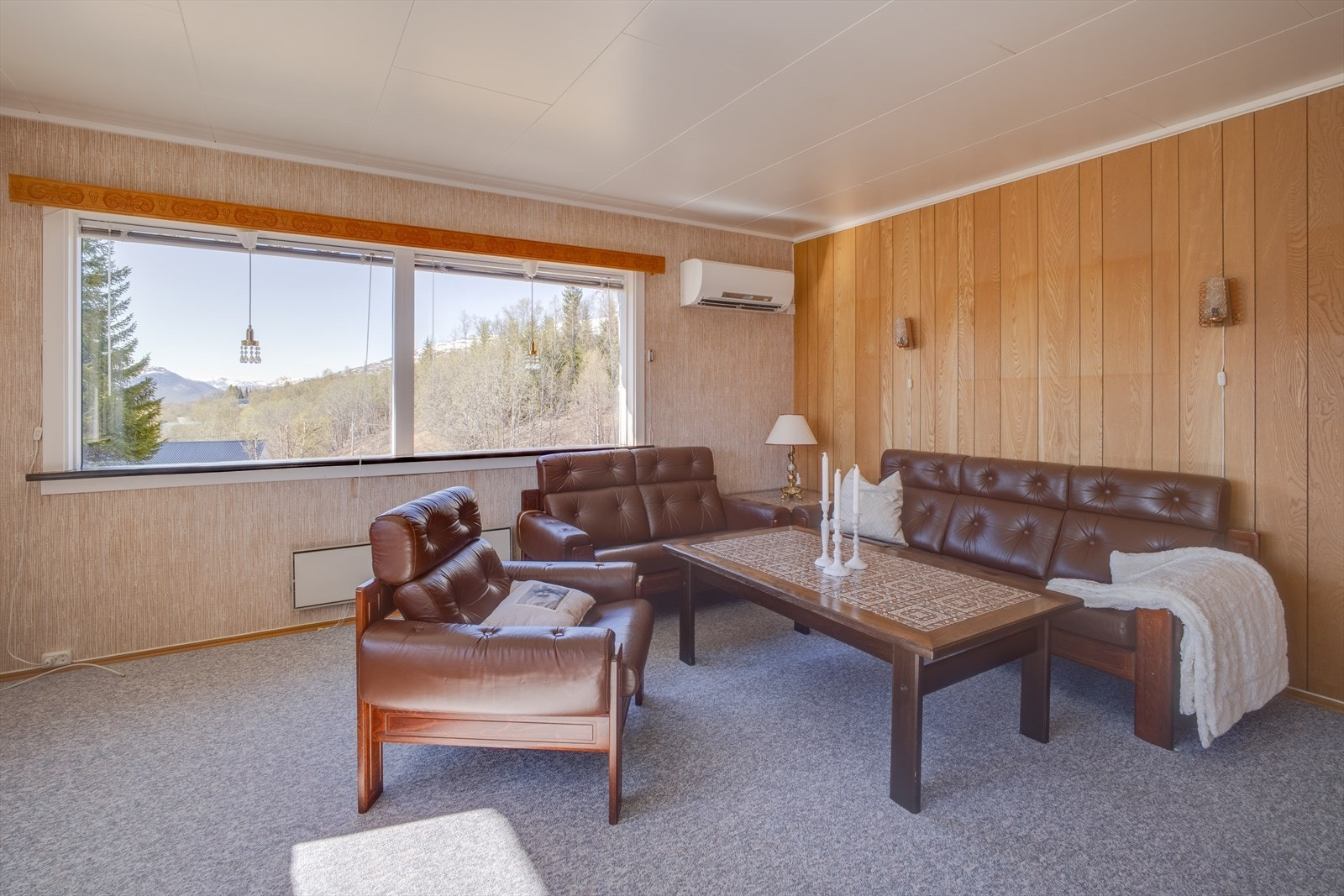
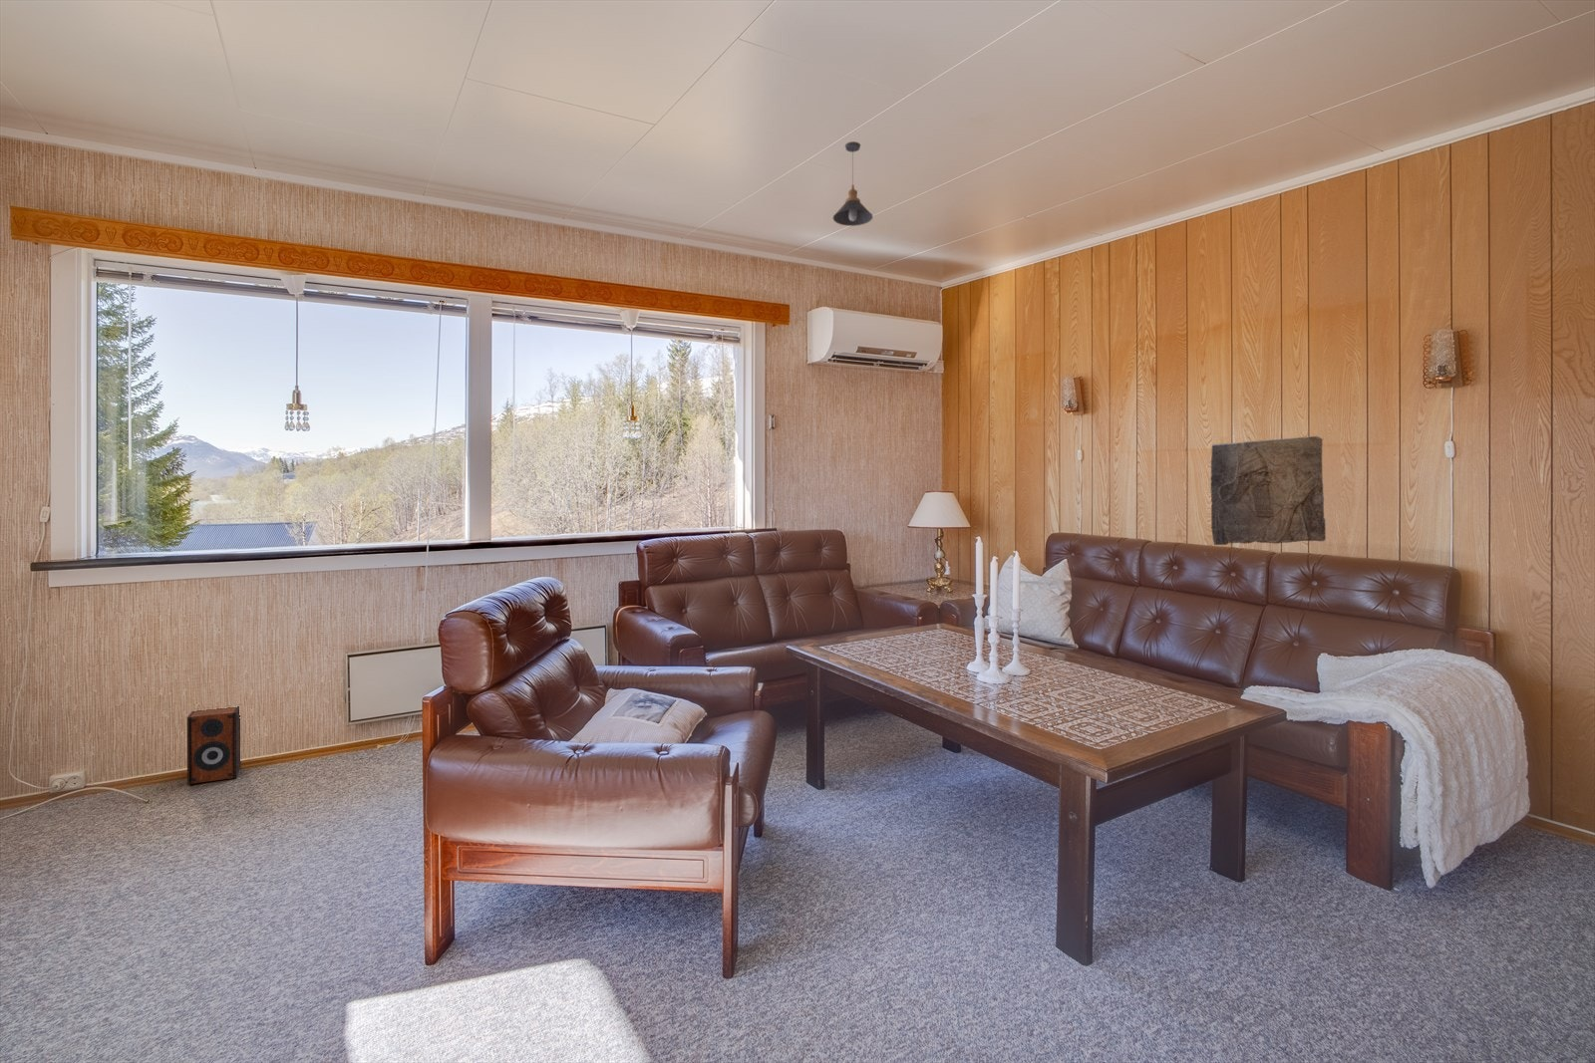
+ stone relief (1264, 492)
+ pendant light (852, 183)
+ speaker (215, 743)
